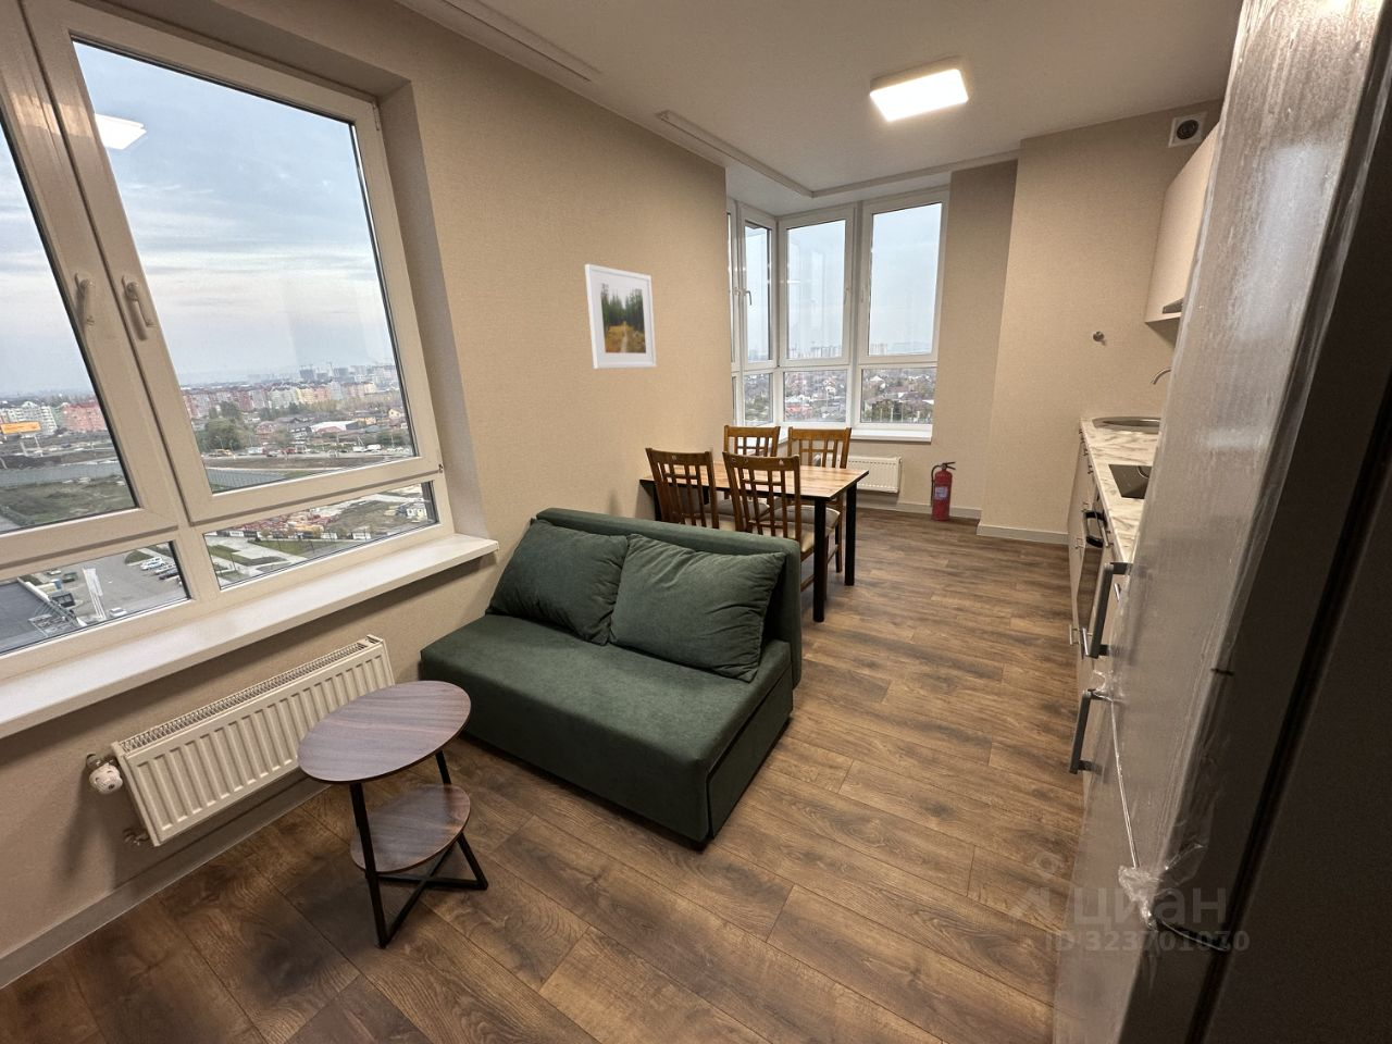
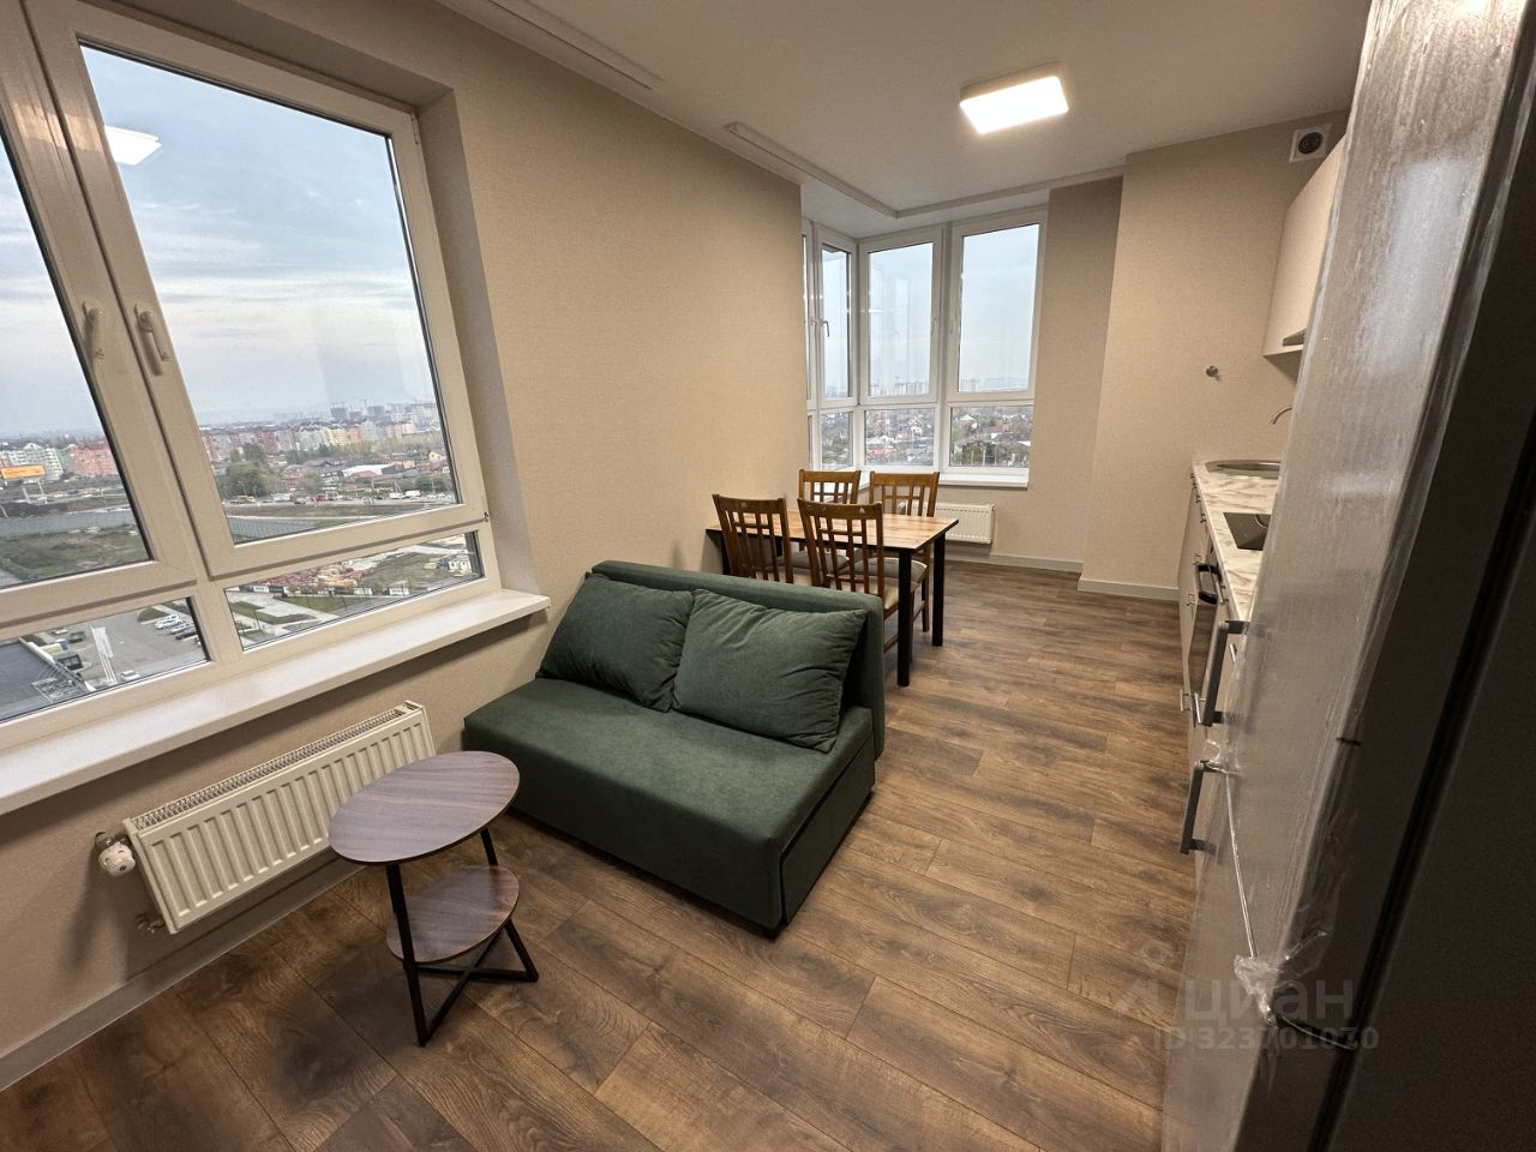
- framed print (624, 320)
- fire extinguisher (942, 489)
